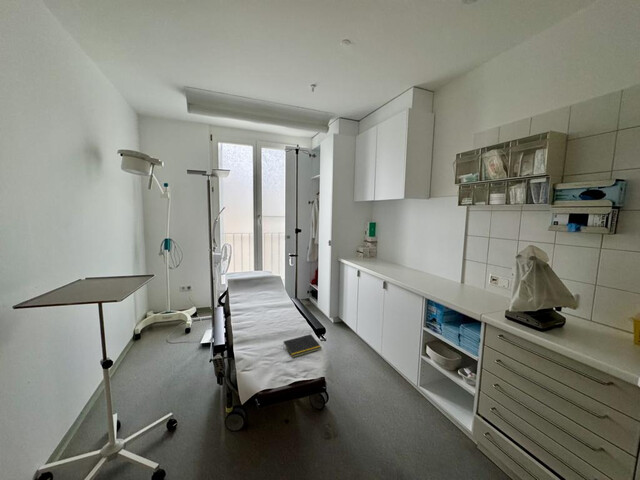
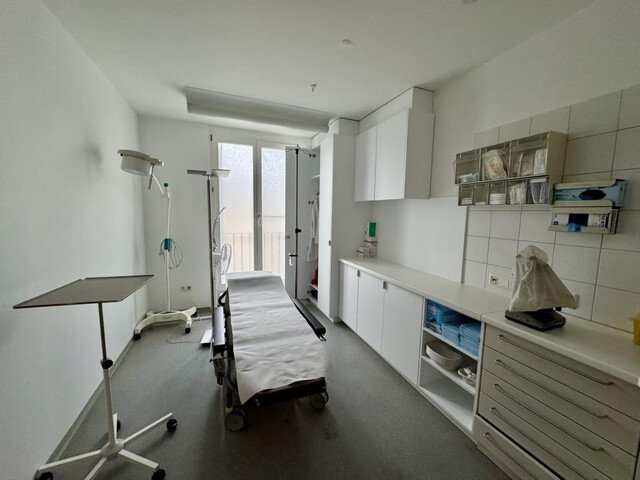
- notepad (302, 345)
